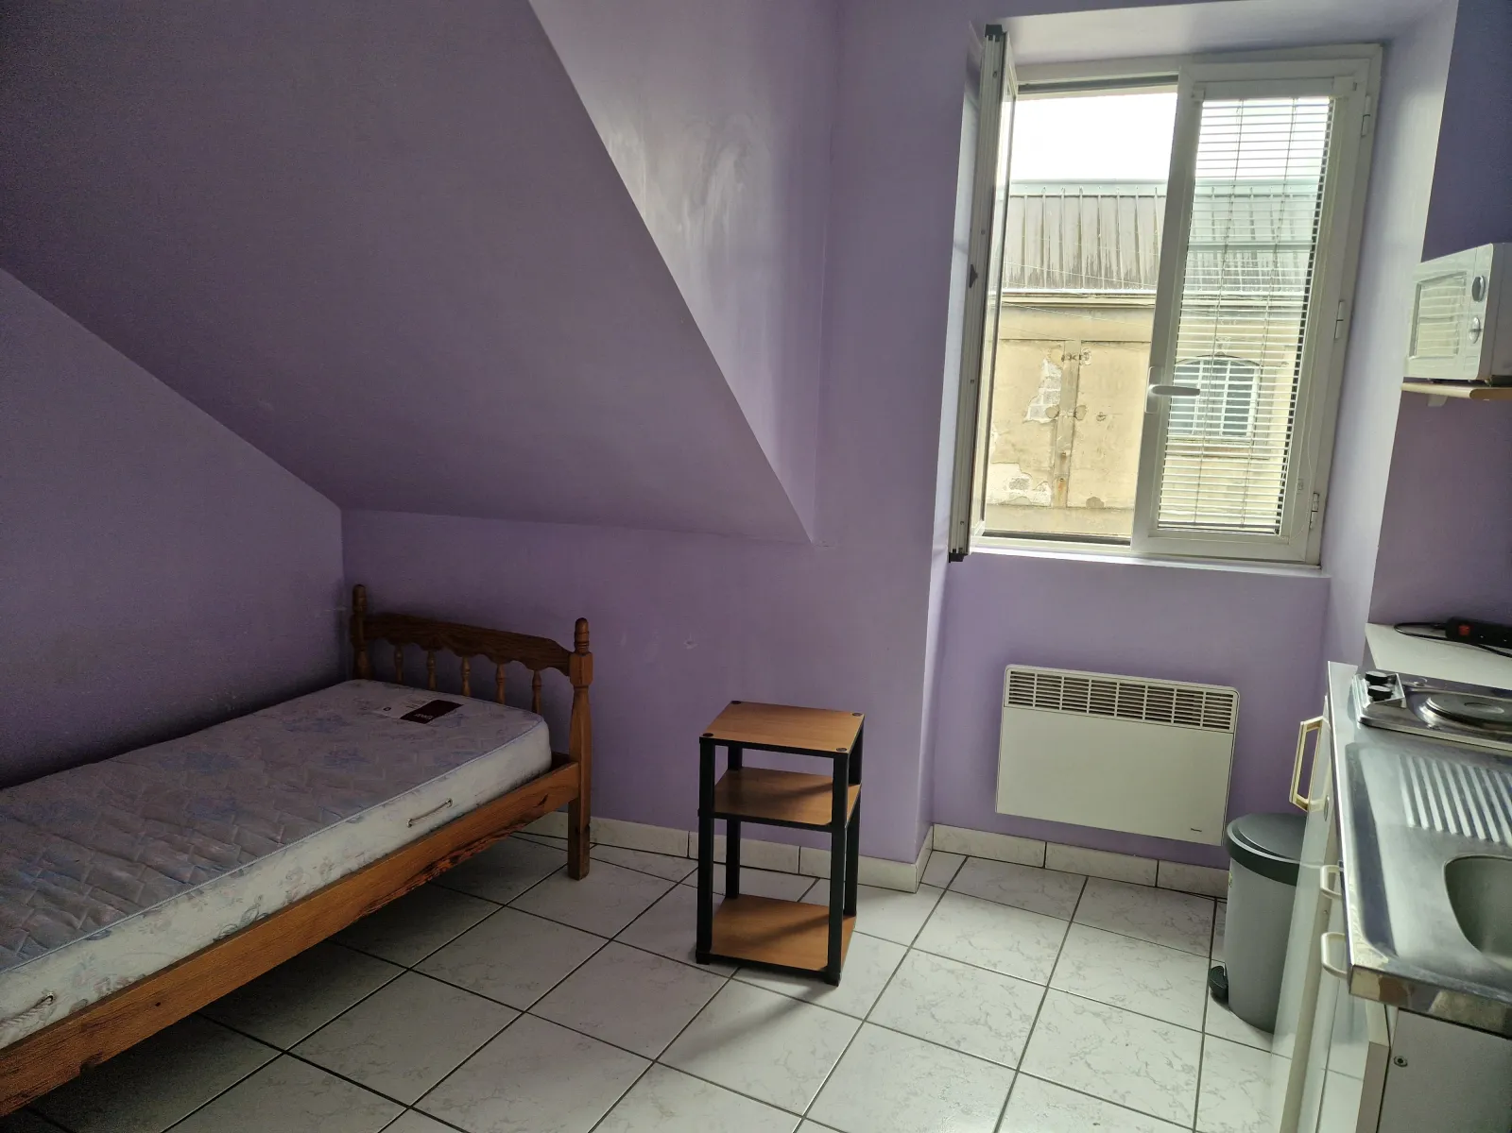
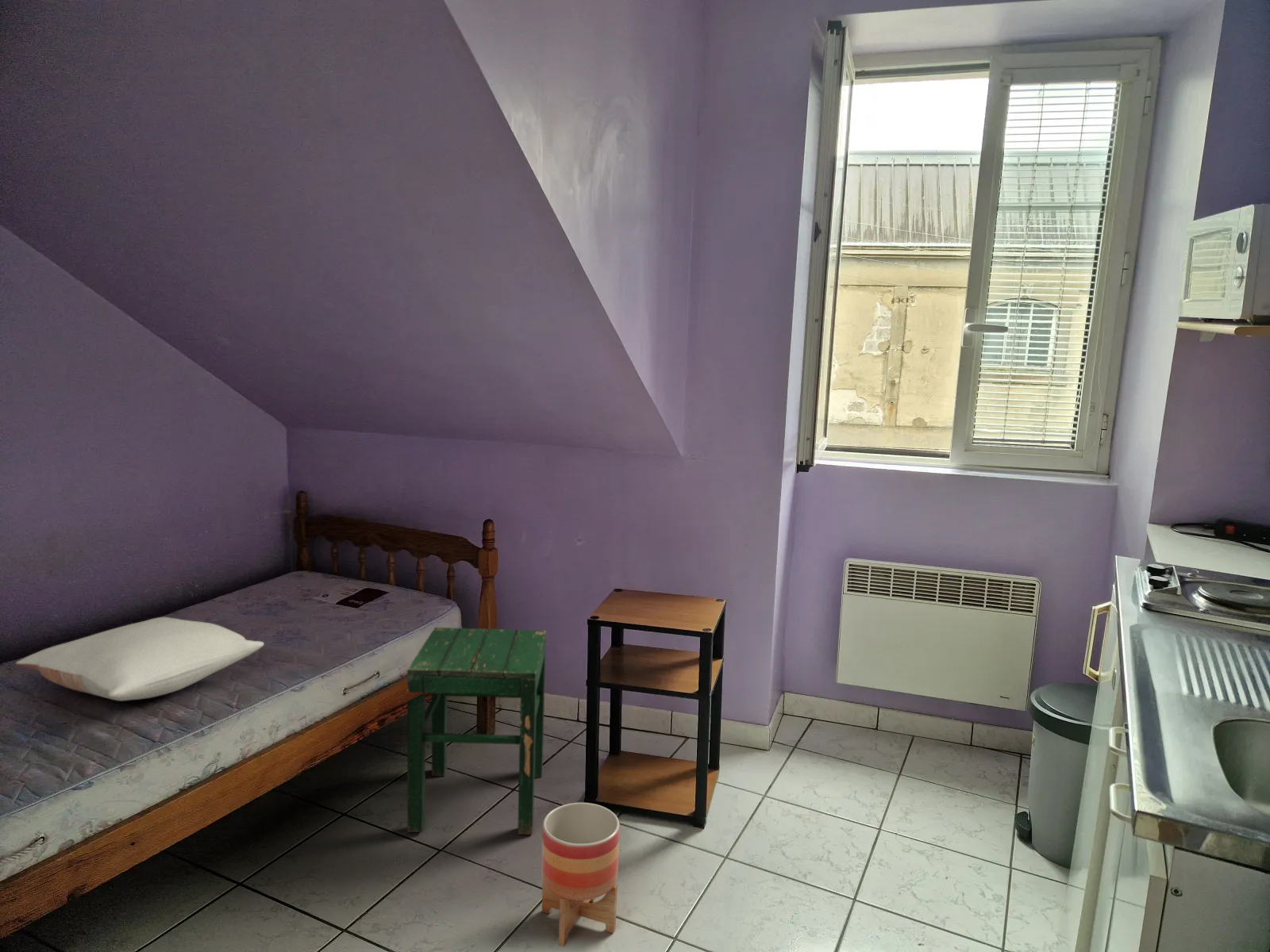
+ pillow (144, 654)
+ stool (480, 734)
+ planter (579, 872)
